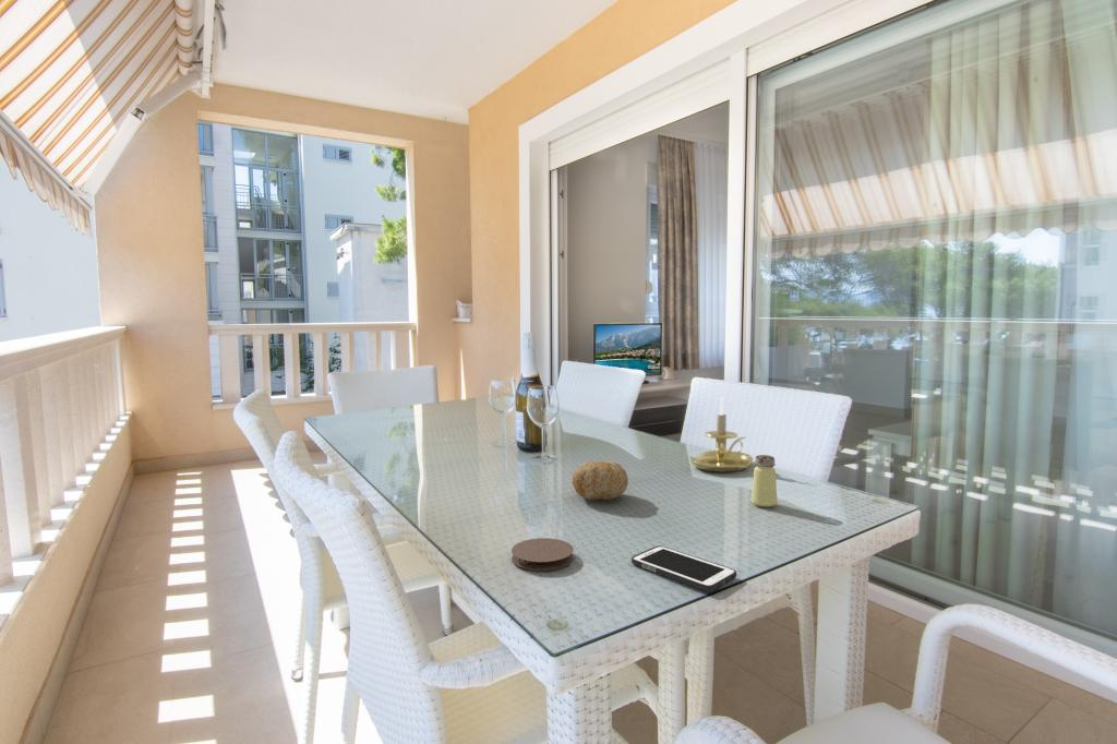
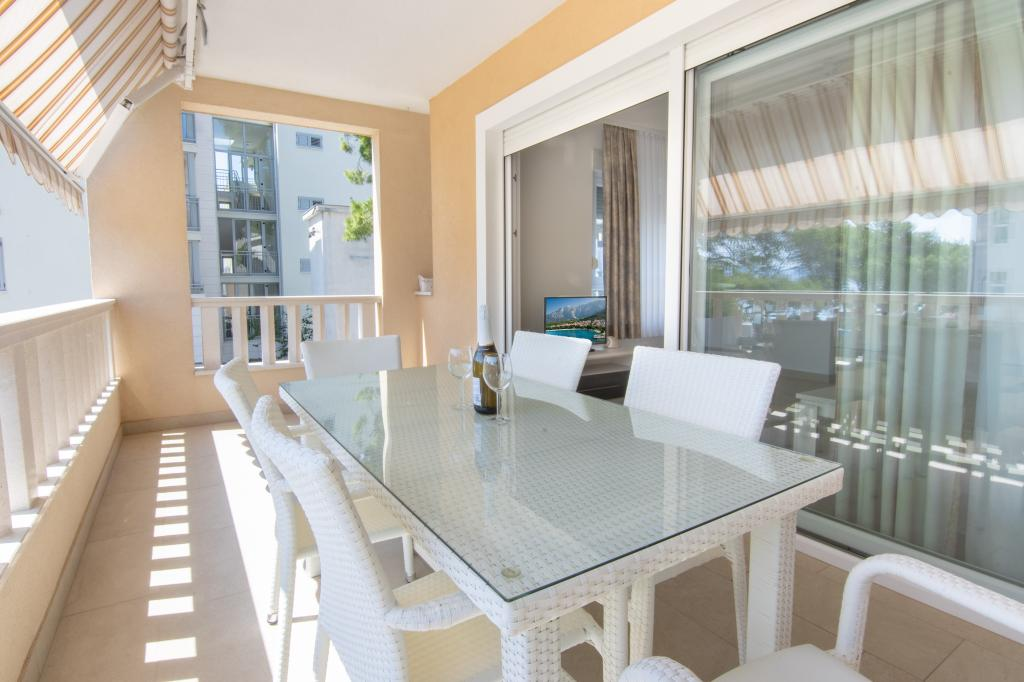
- fruit (600, 478)
- candle holder (723, 430)
- coaster (542, 553)
- cell phone (682, 566)
- saltshaker (764, 479)
